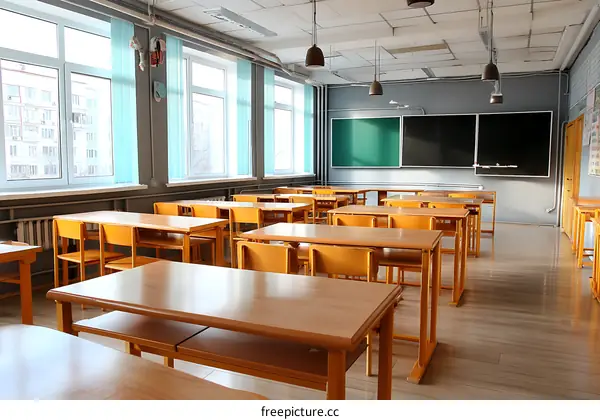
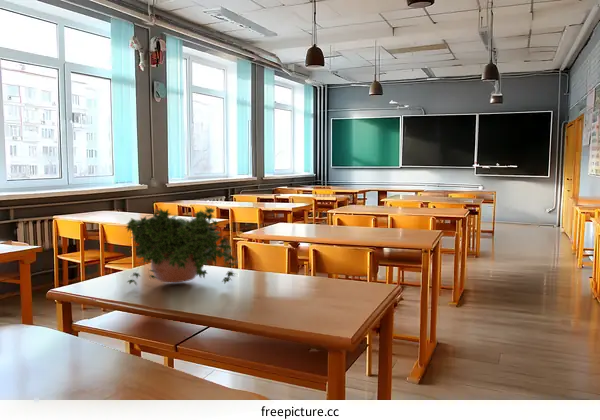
+ potted plant (178, 244)
